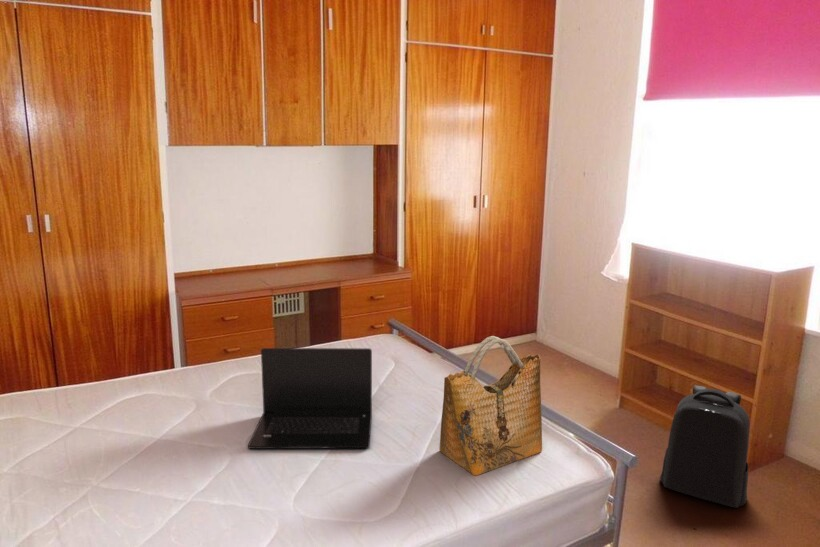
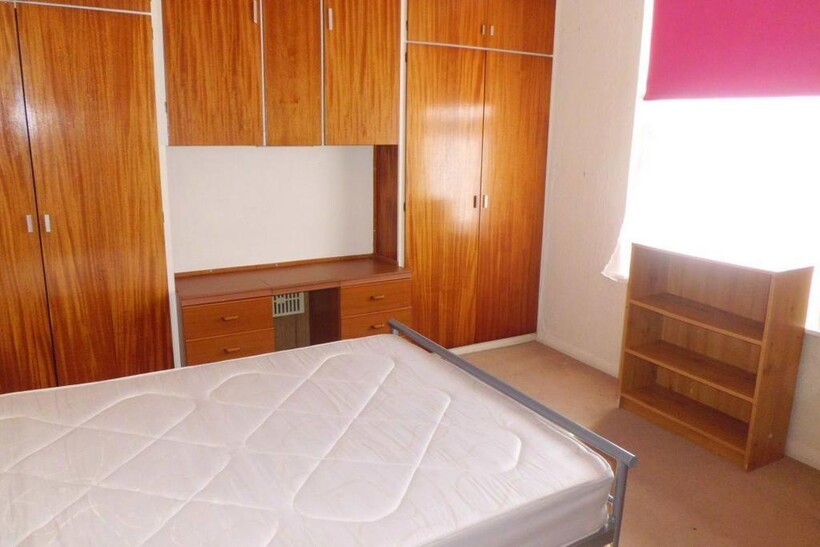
- backpack (709, 437)
- grocery bag (493, 395)
- laptop (312, 396)
